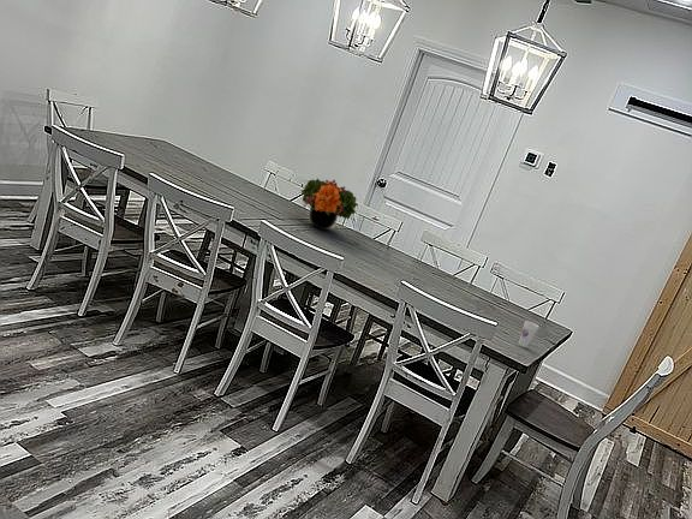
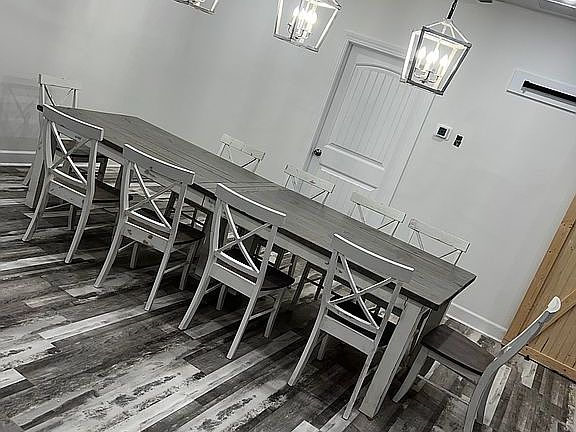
- cup (526, 334)
- flower arrangement (326, 203)
